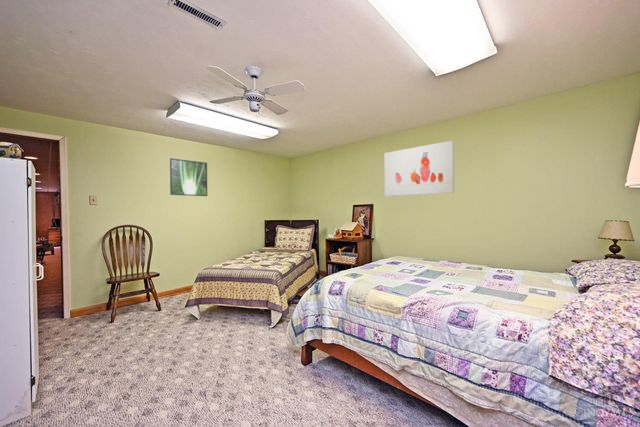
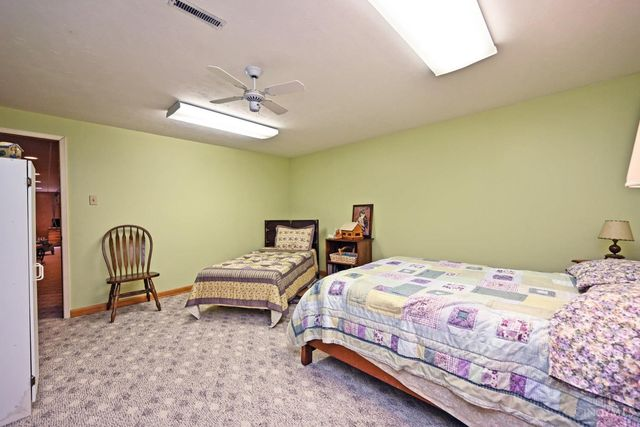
- wall art (416, 171)
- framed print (189, 178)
